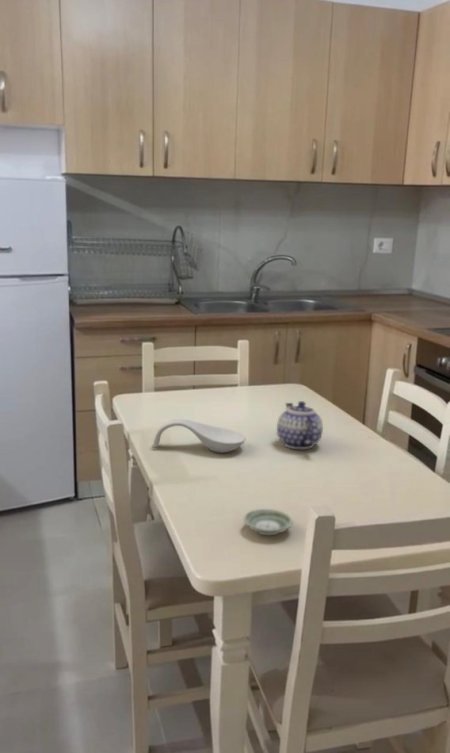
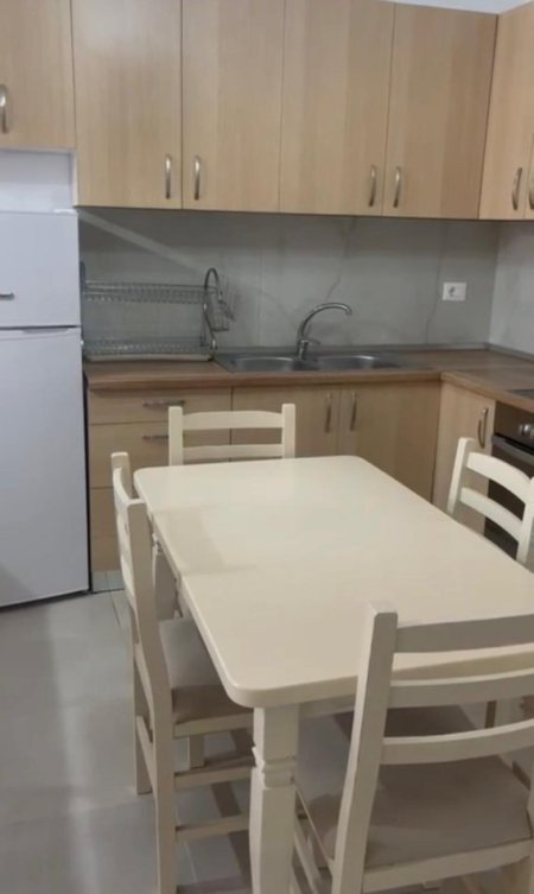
- saucer (267, 524)
- spoon rest (199, 434)
- teapot (300, 423)
